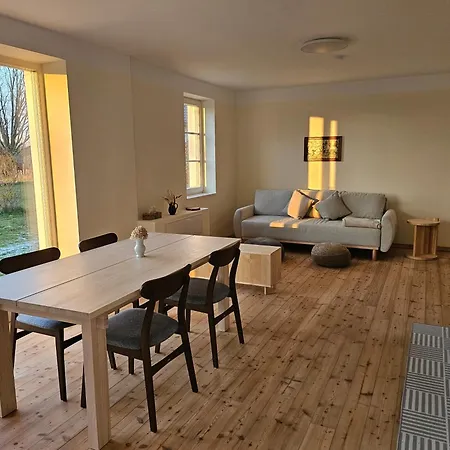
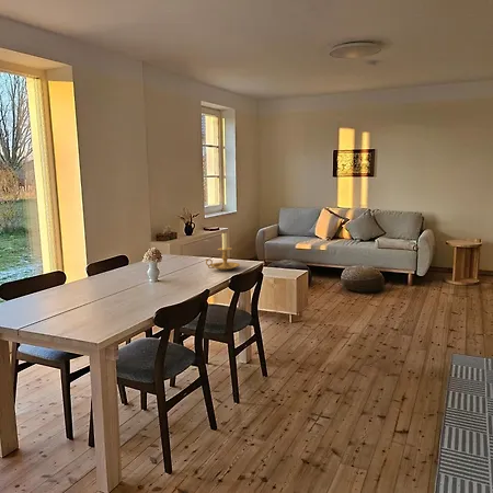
+ candle holder (225, 250)
